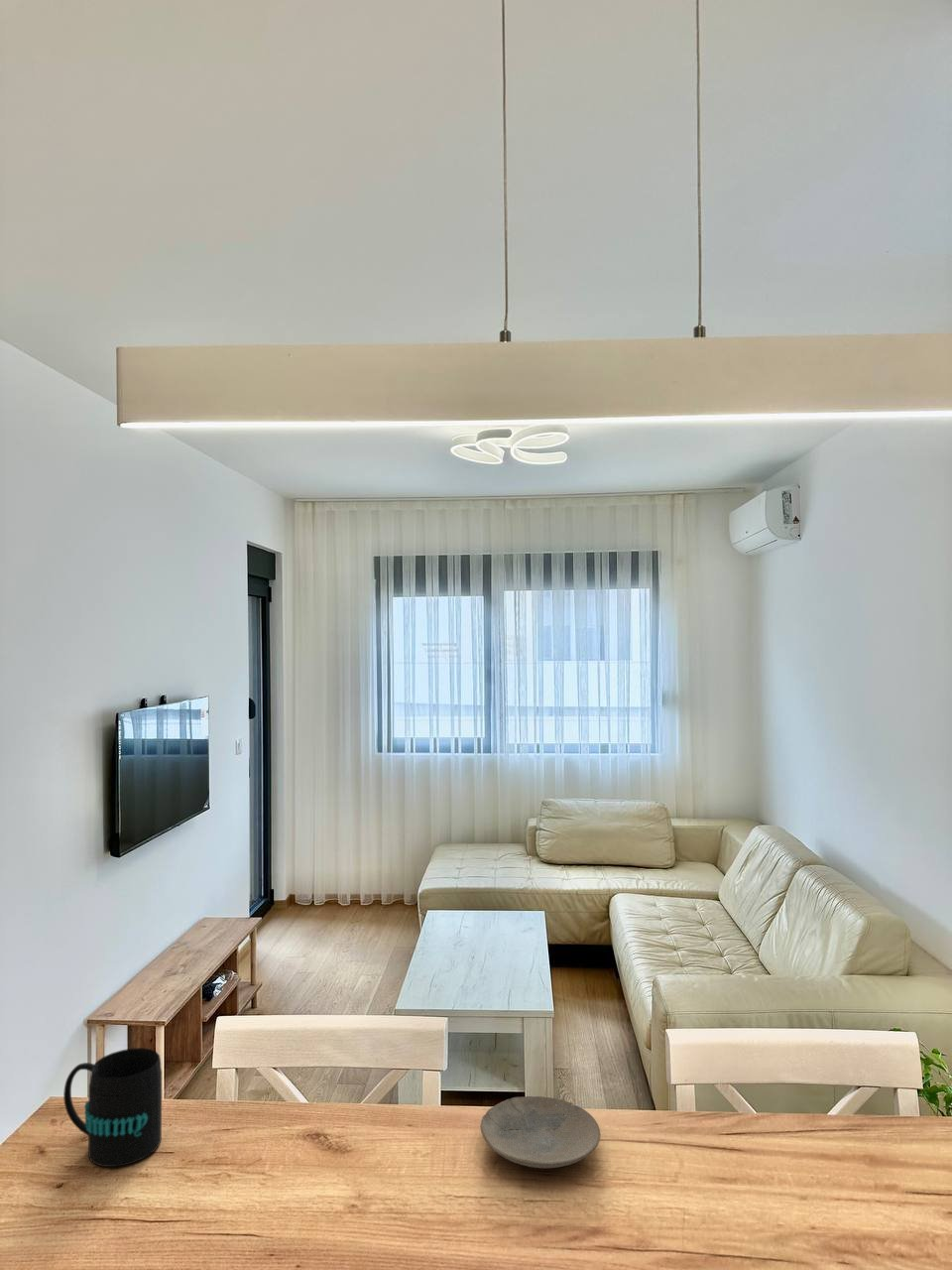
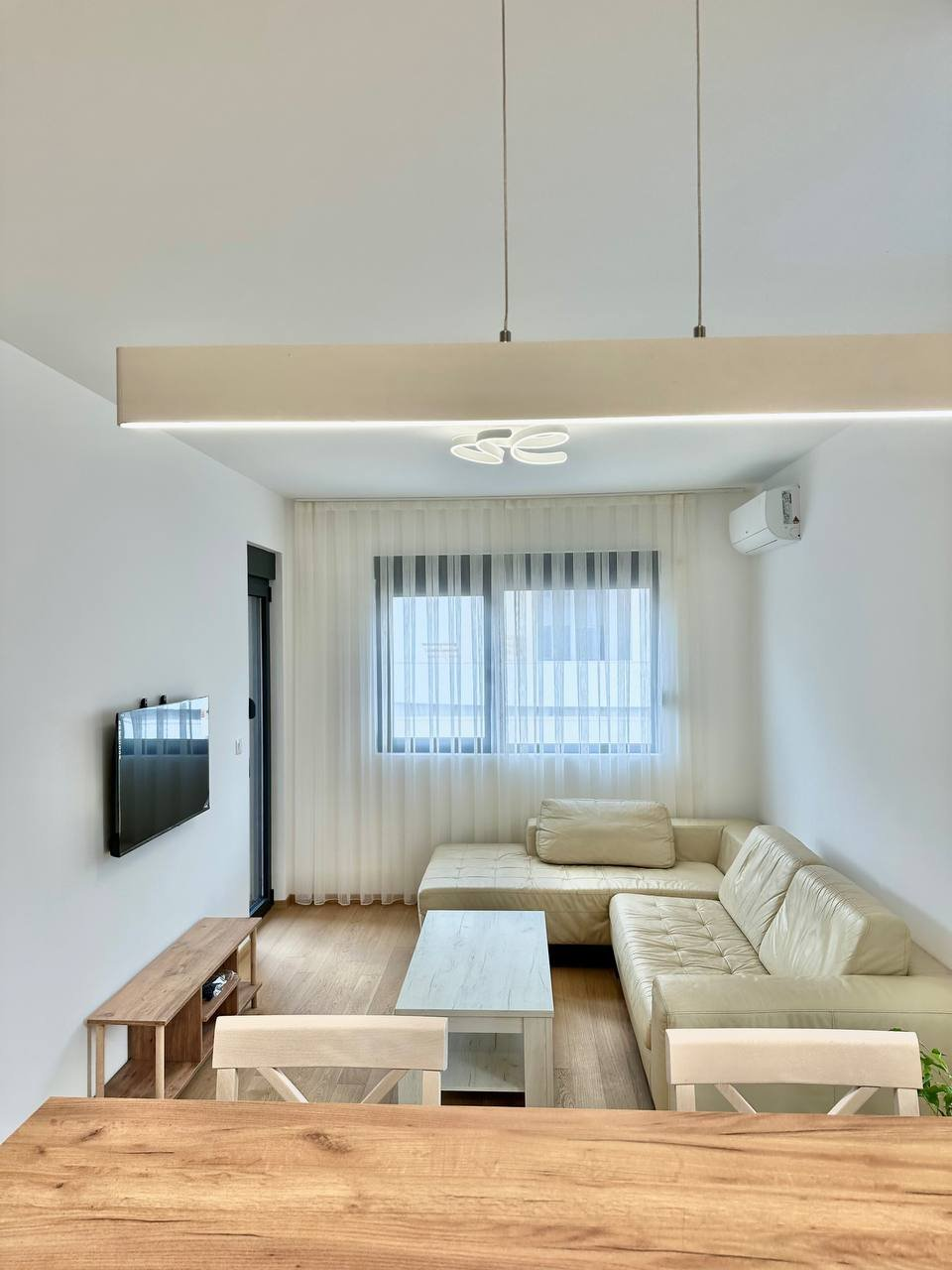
- mug (109, 1105)
- plate (539, 1136)
